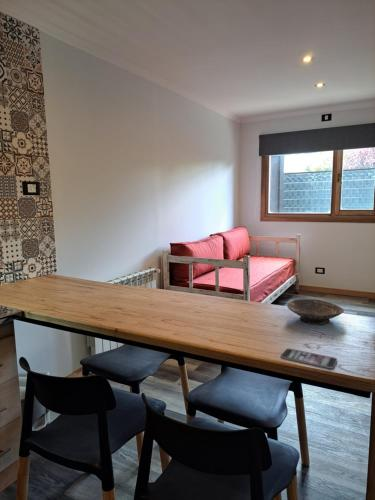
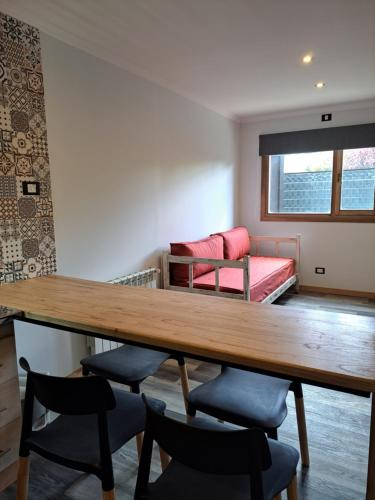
- bowl (314, 313)
- smartphone (308, 357)
